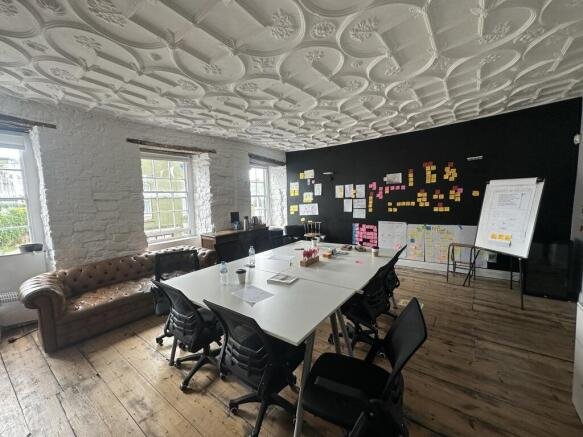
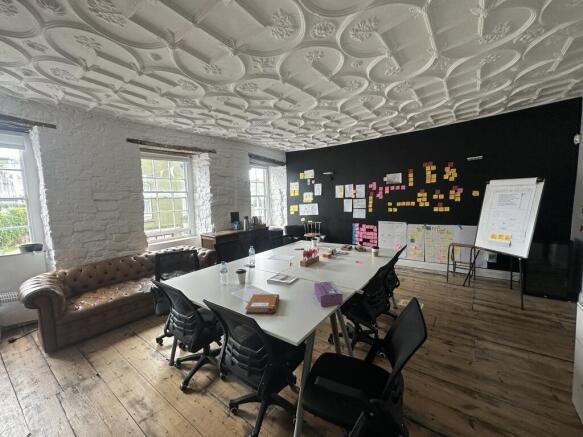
+ tissue box (327, 292)
+ notebook (263, 303)
